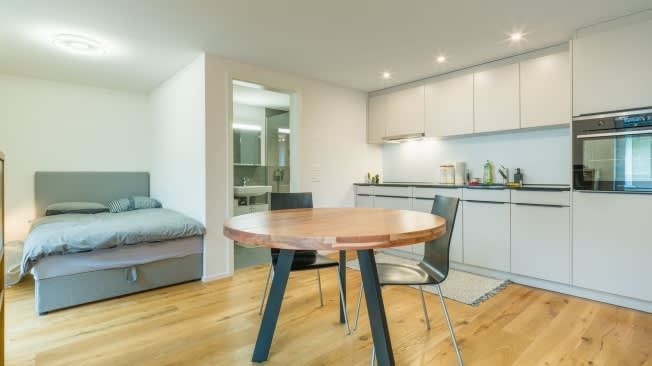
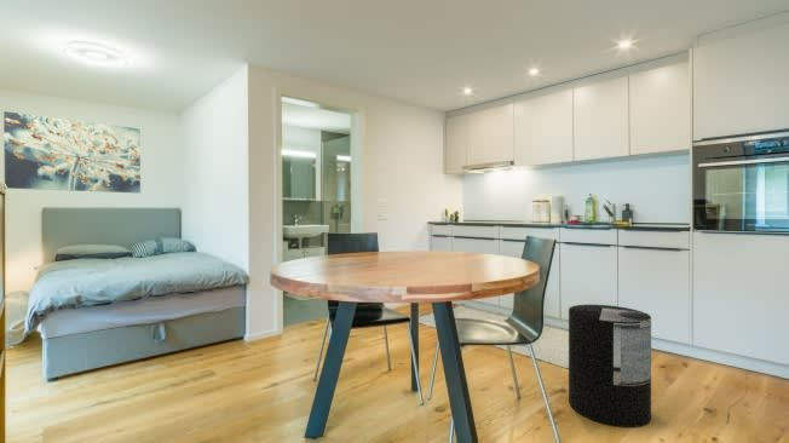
+ trash can (607, 359)
+ wall art (77, 155)
